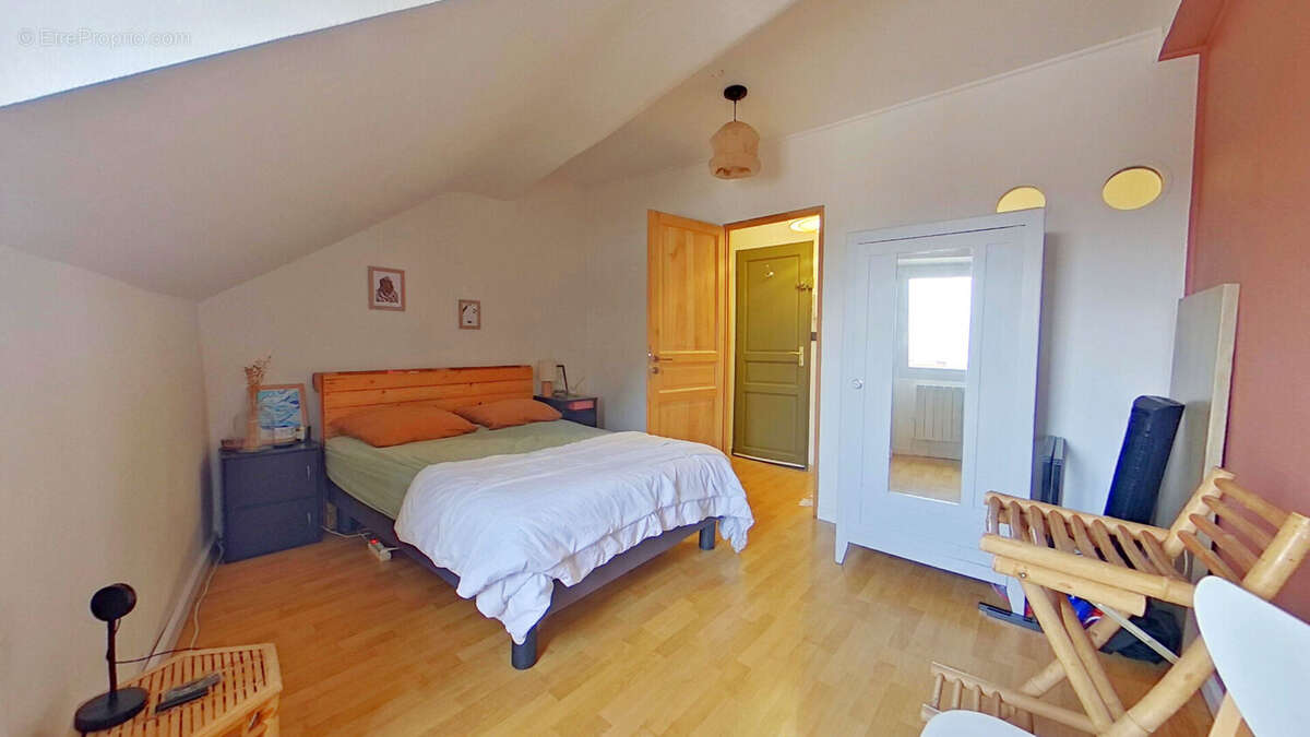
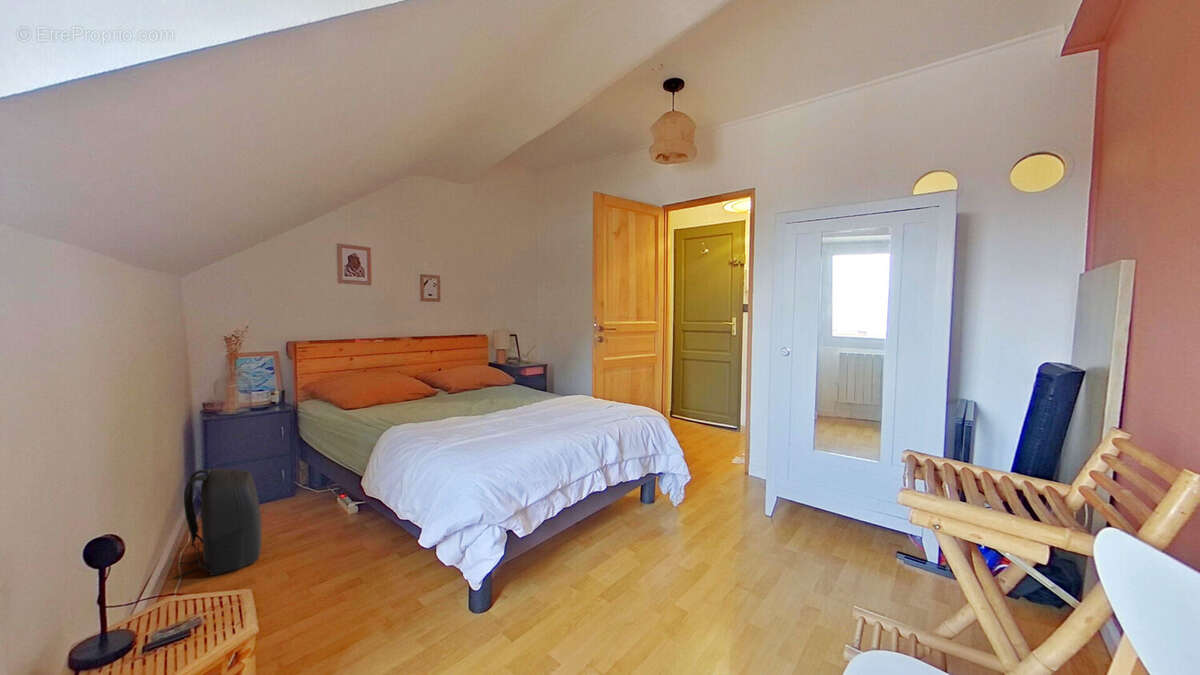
+ backpack (218, 513)
